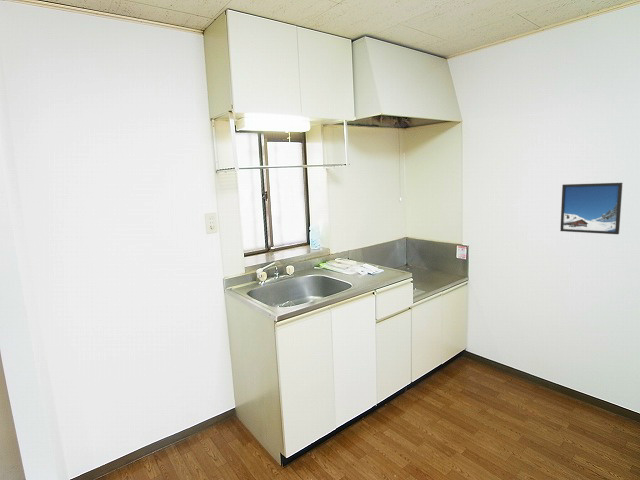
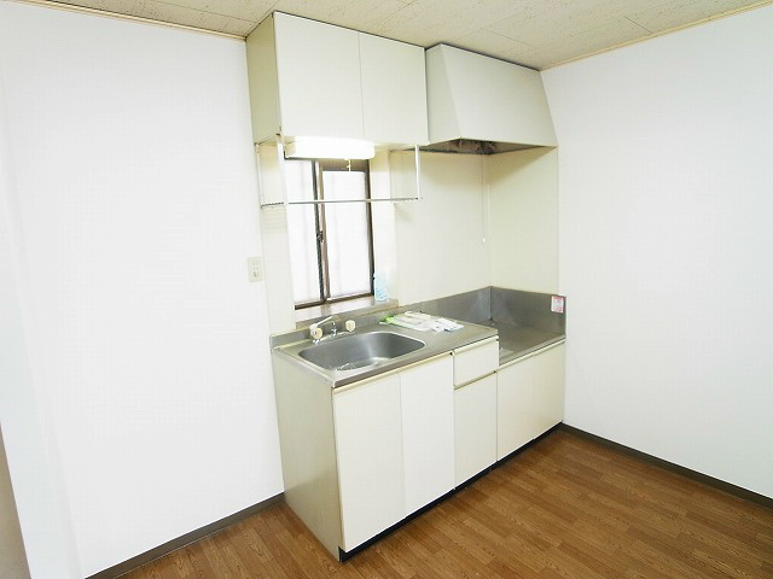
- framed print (589, 208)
